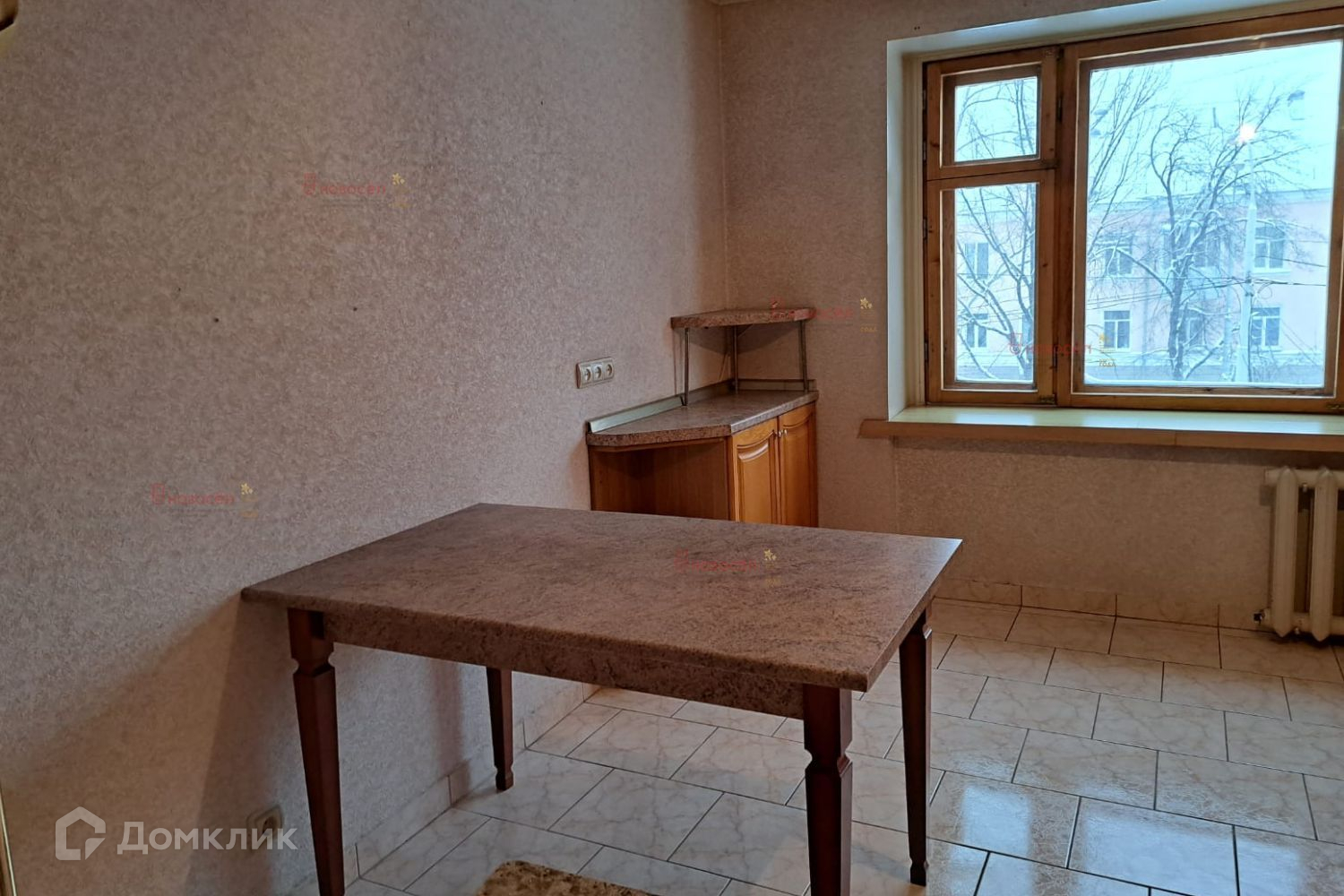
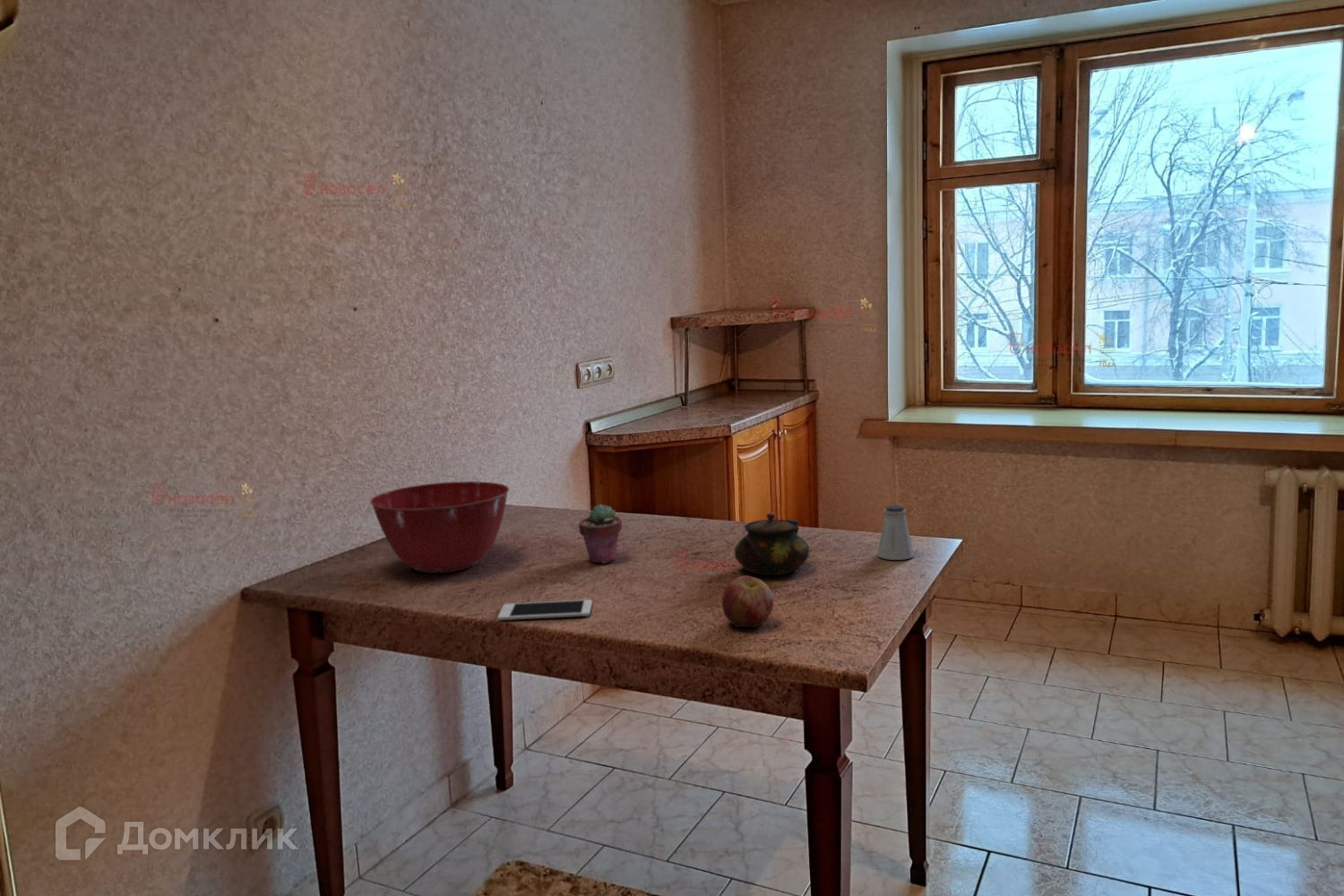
+ saltshaker (895, 530)
+ potted succulent (600, 531)
+ cell phone (546, 609)
+ mixing bowl (444, 529)
+ apple (747, 600)
+ teapot (771, 541)
